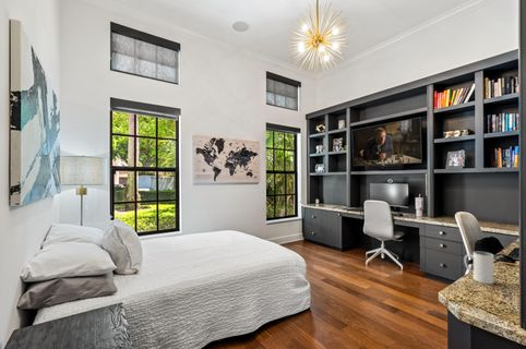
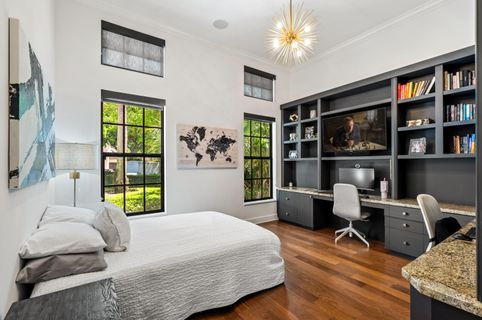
- mug (478, 266)
